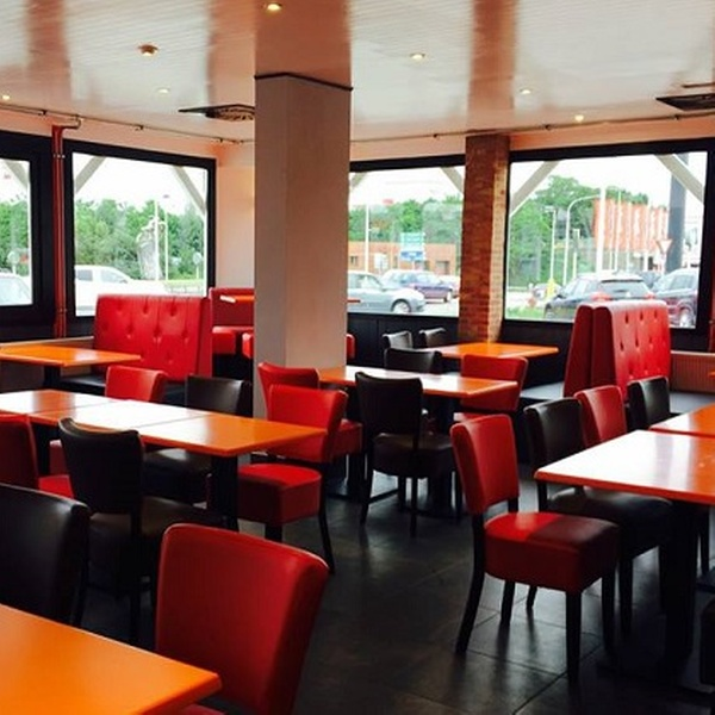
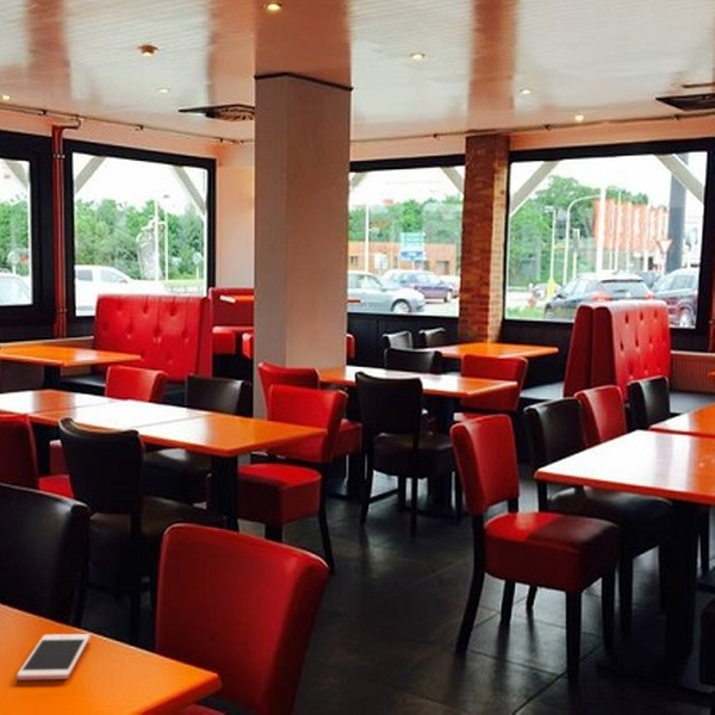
+ cell phone (55, 655)
